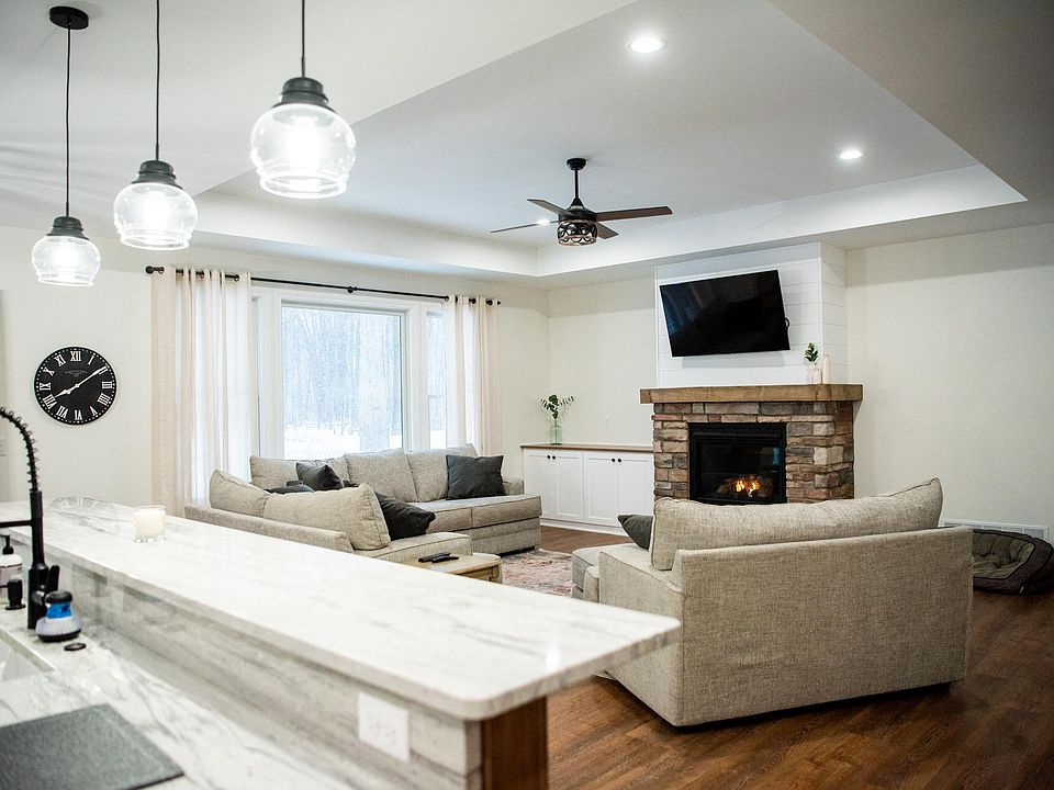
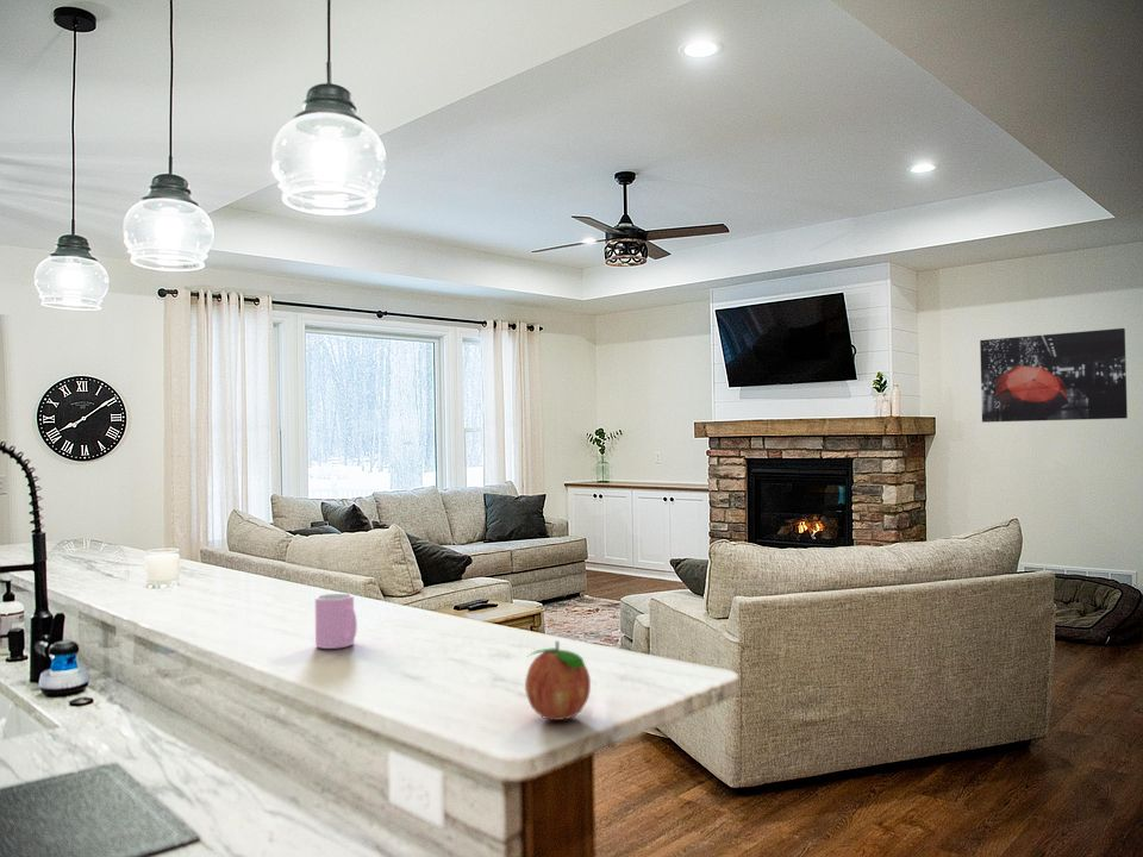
+ cup (339, 621)
+ wall art (1050, 377)
+ fruit (557, 678)
